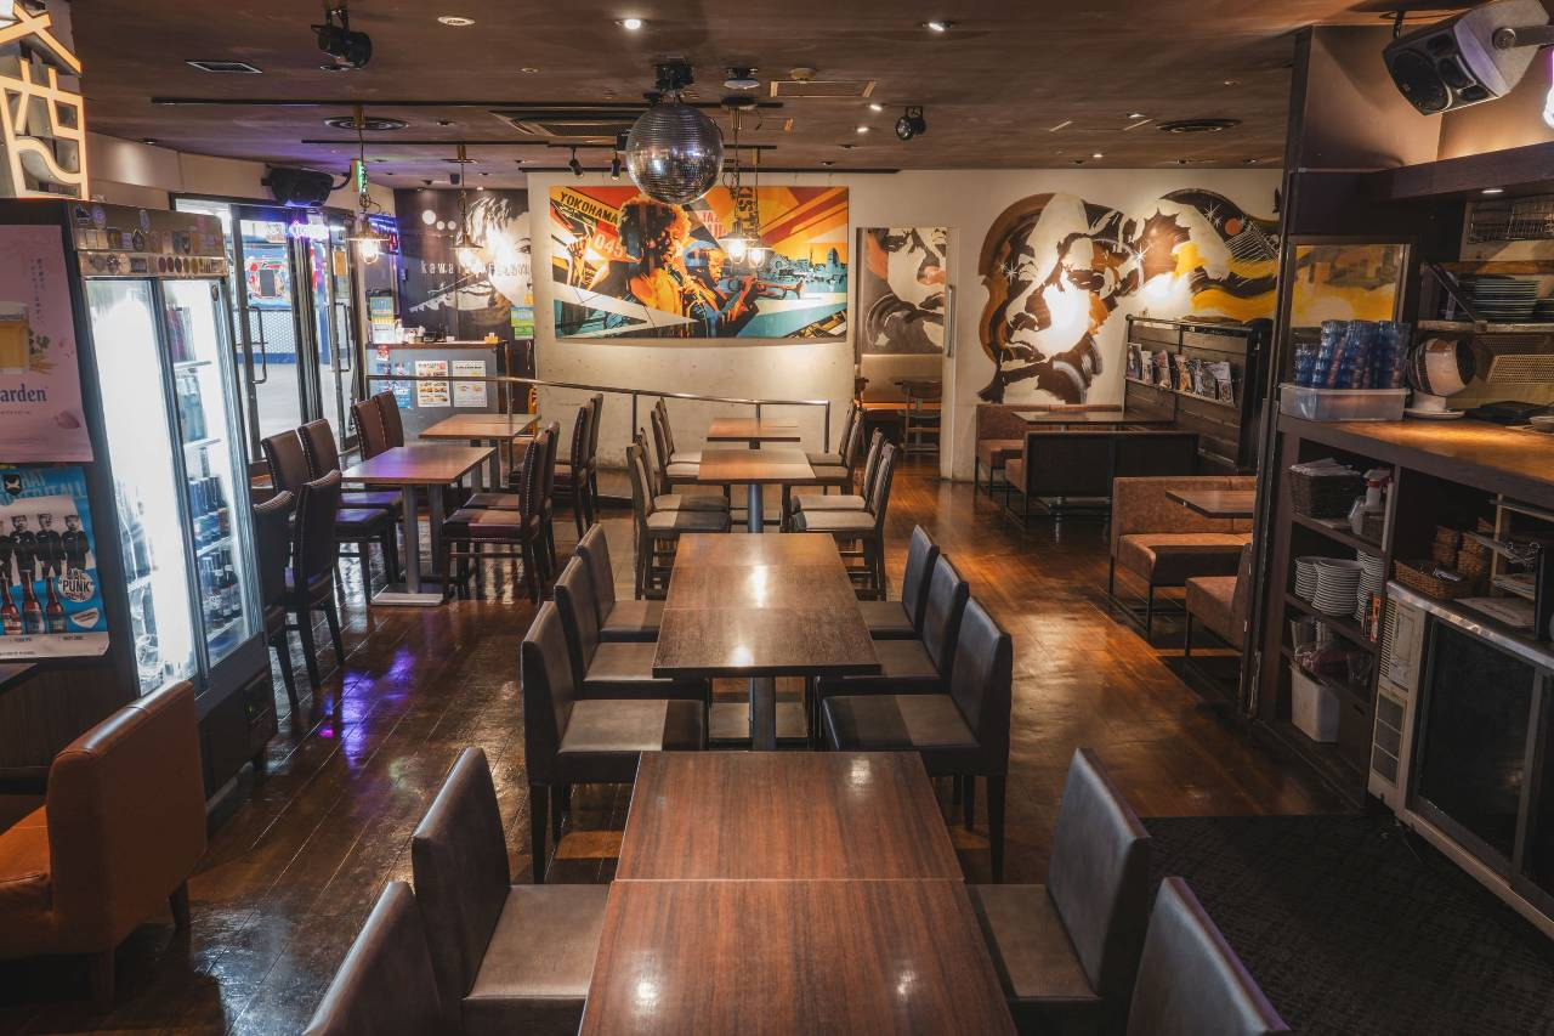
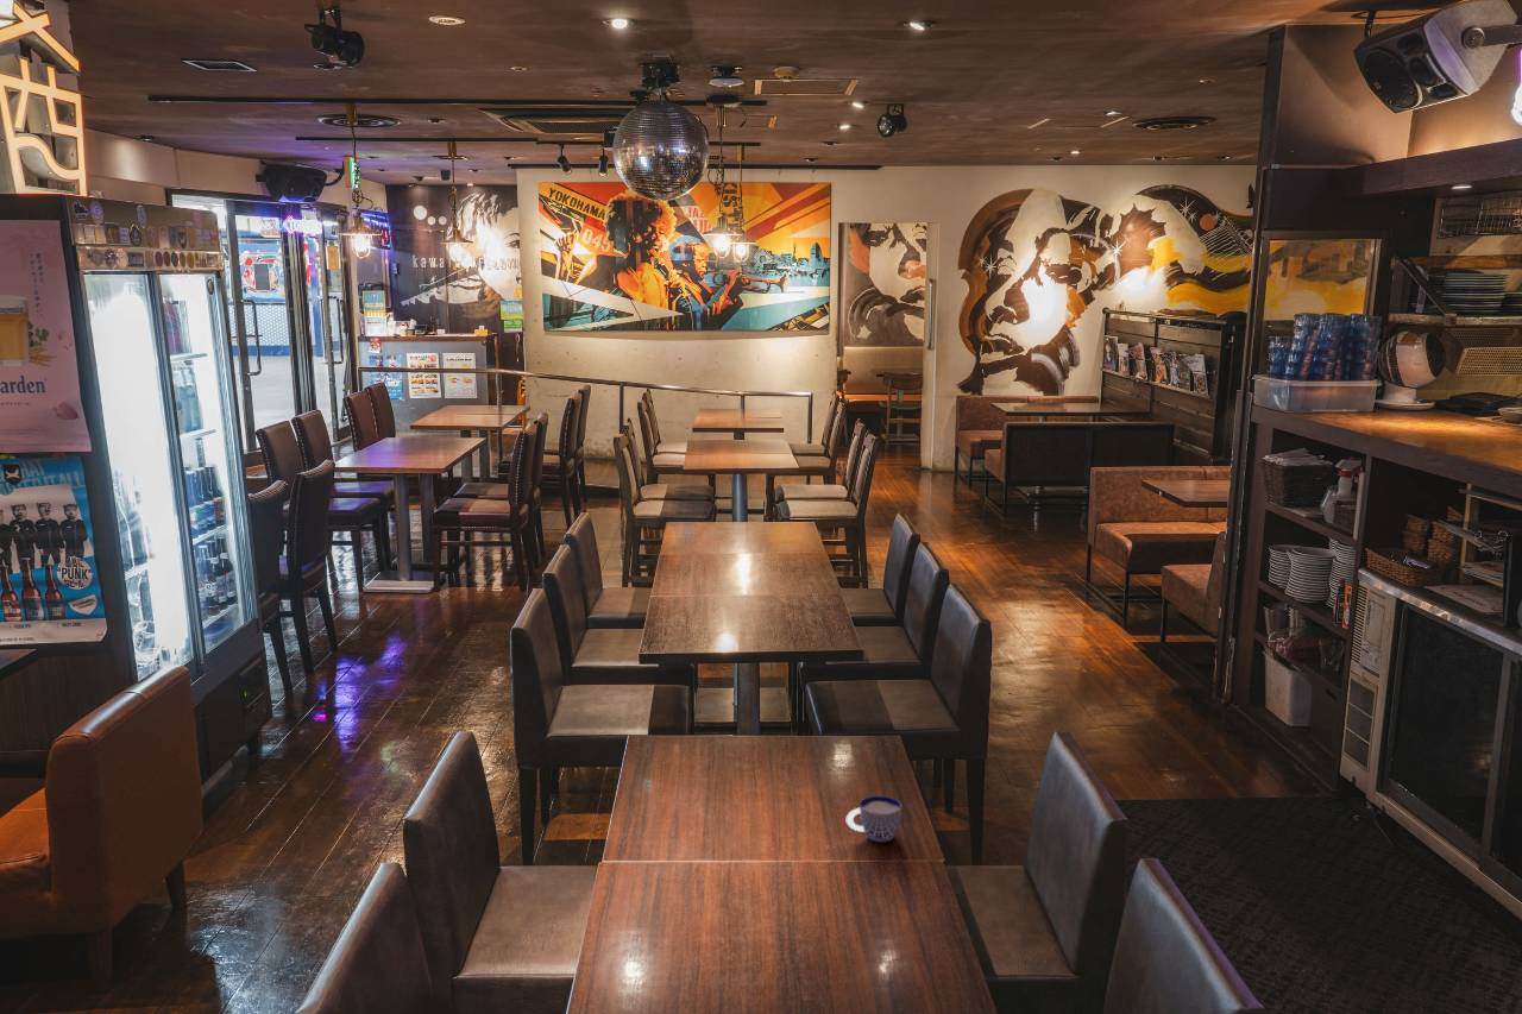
+ cup (873, 820)
